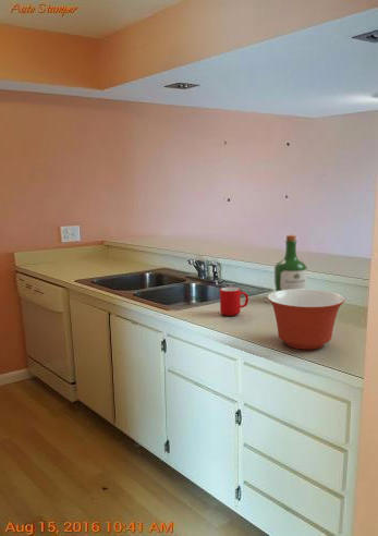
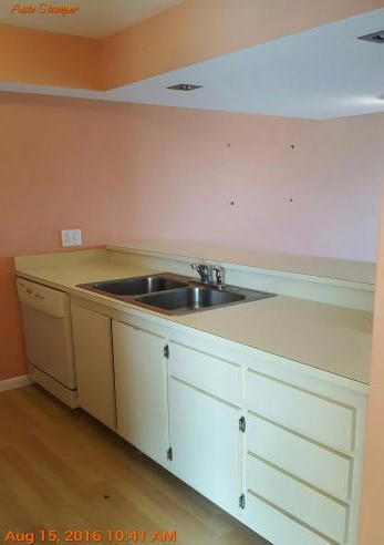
- wine bottle (290, 267)
- cup (234, 301)
- mixing bowl (304, 320)
